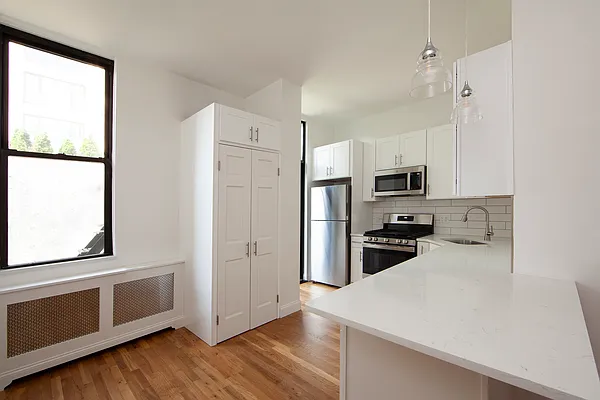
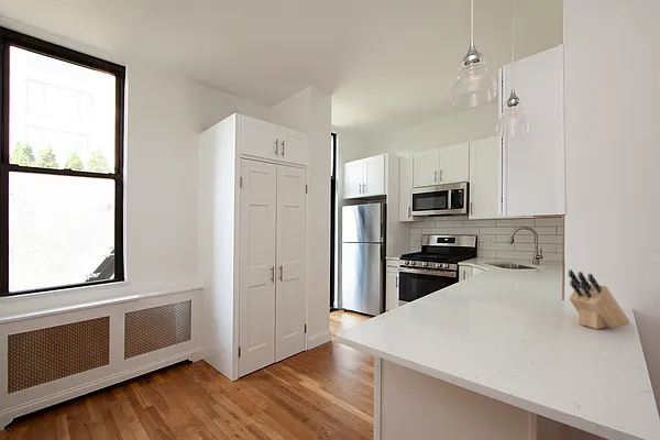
+ knife block (596, 297)
